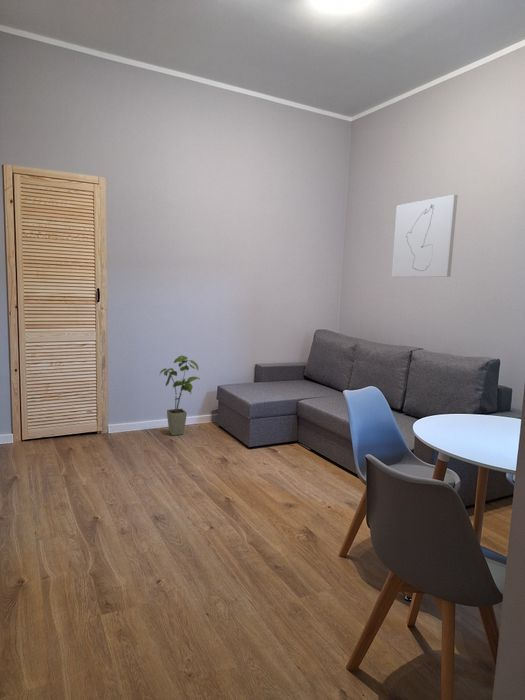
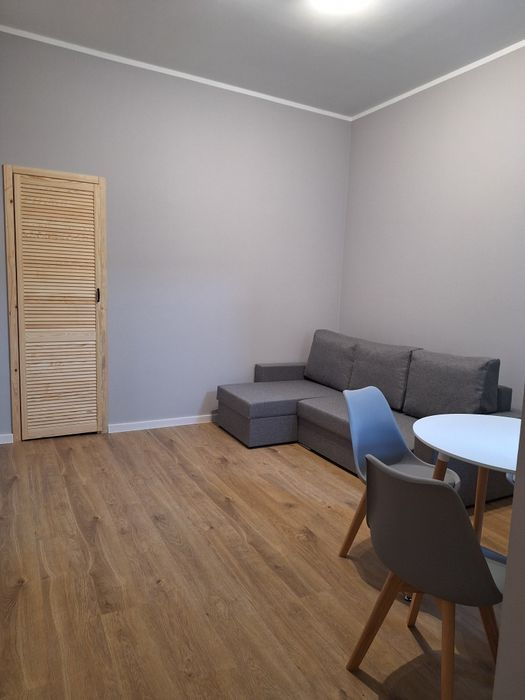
- wall art (422, 239)
- house plant (181, 394)
